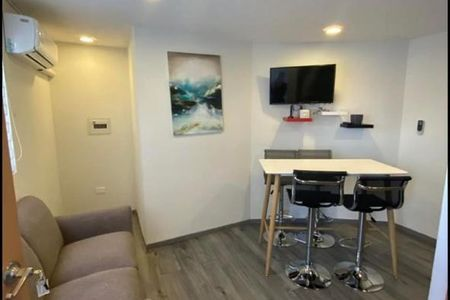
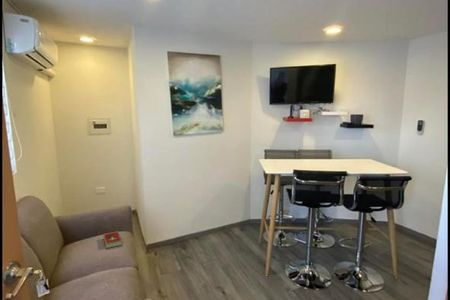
+ hardcover book (112, 239)
